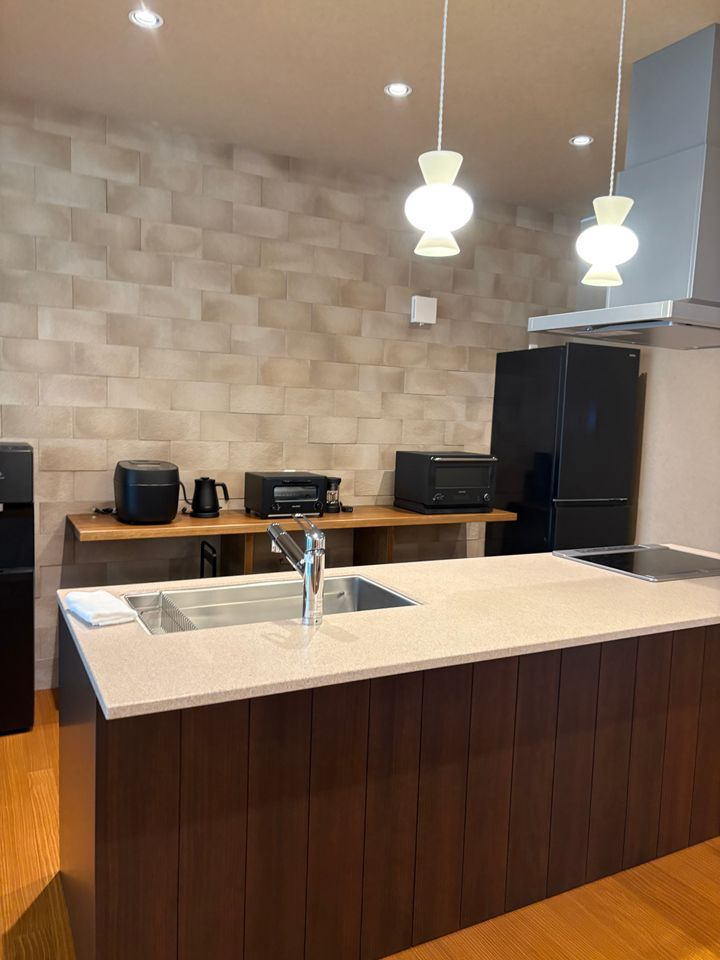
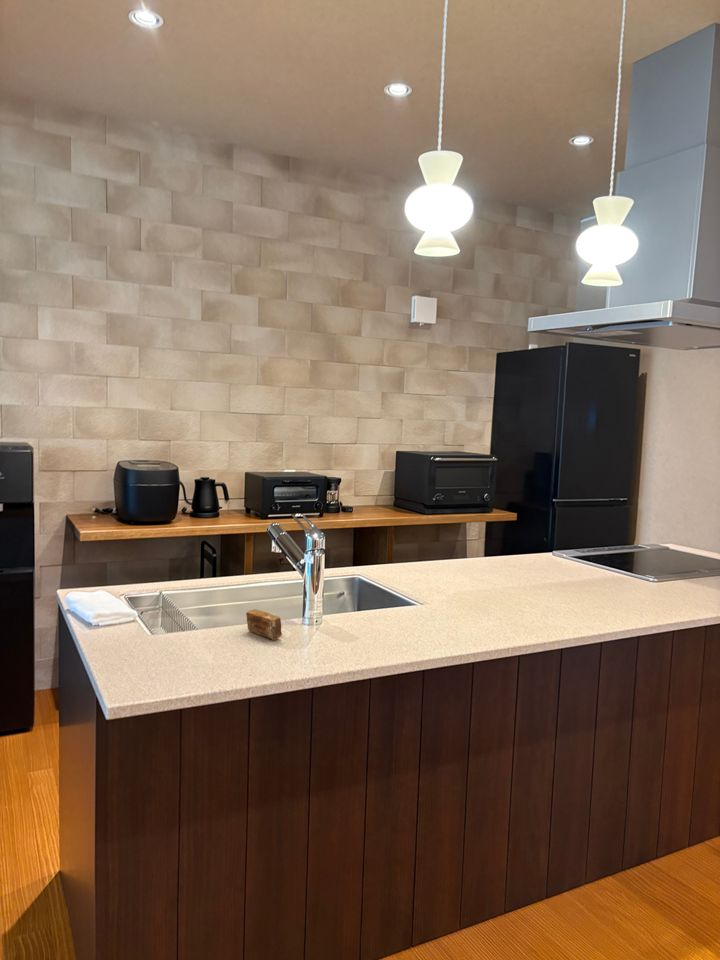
+ soap bar (263, 623)
